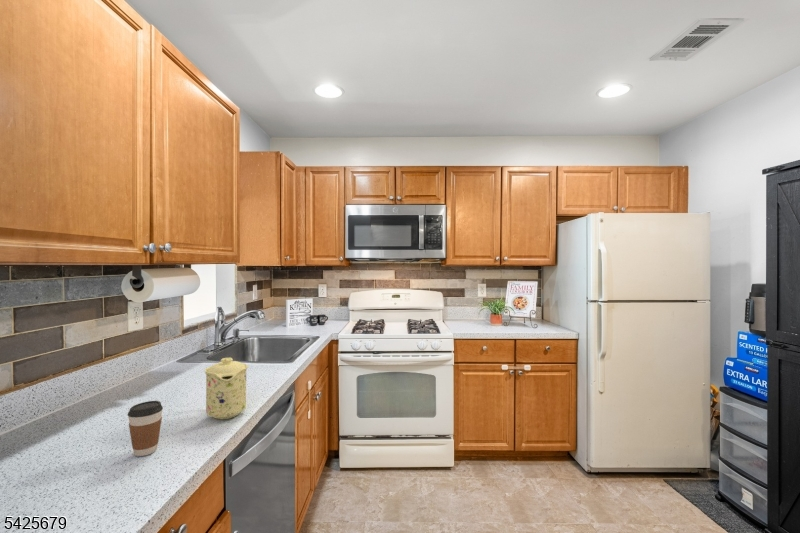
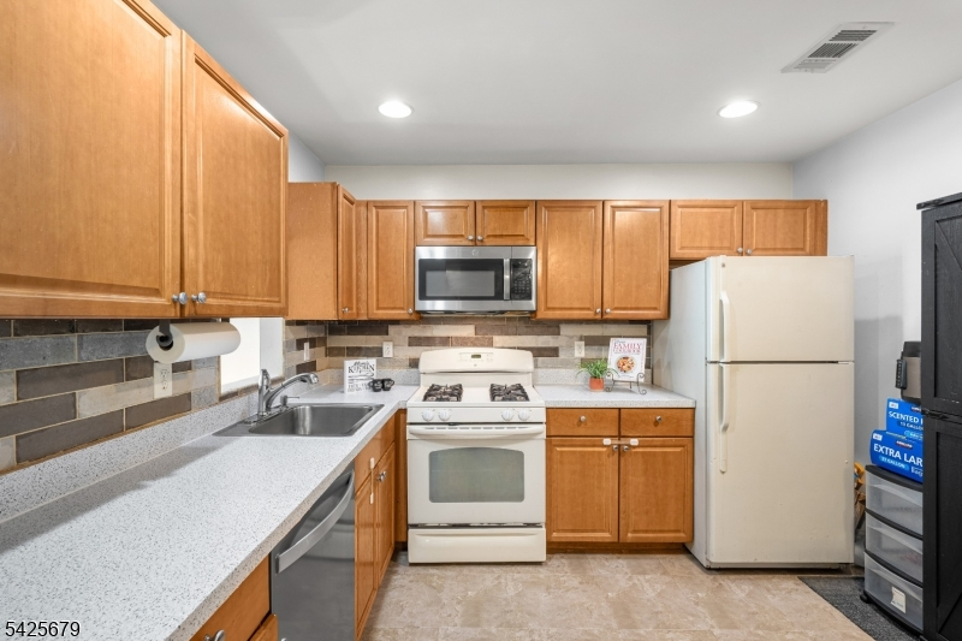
- mug (226, 385)
- coffee cup (145, 428)
